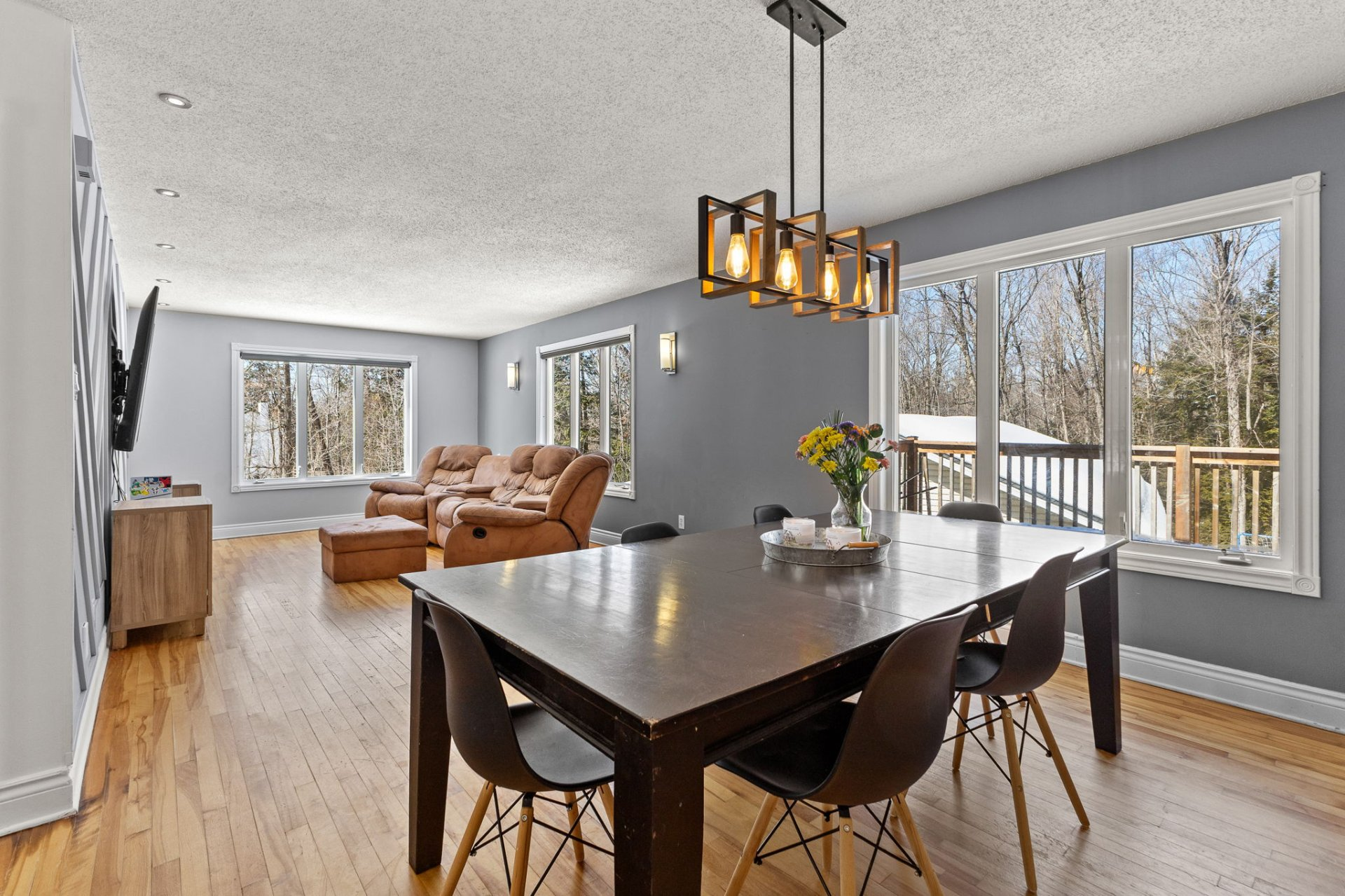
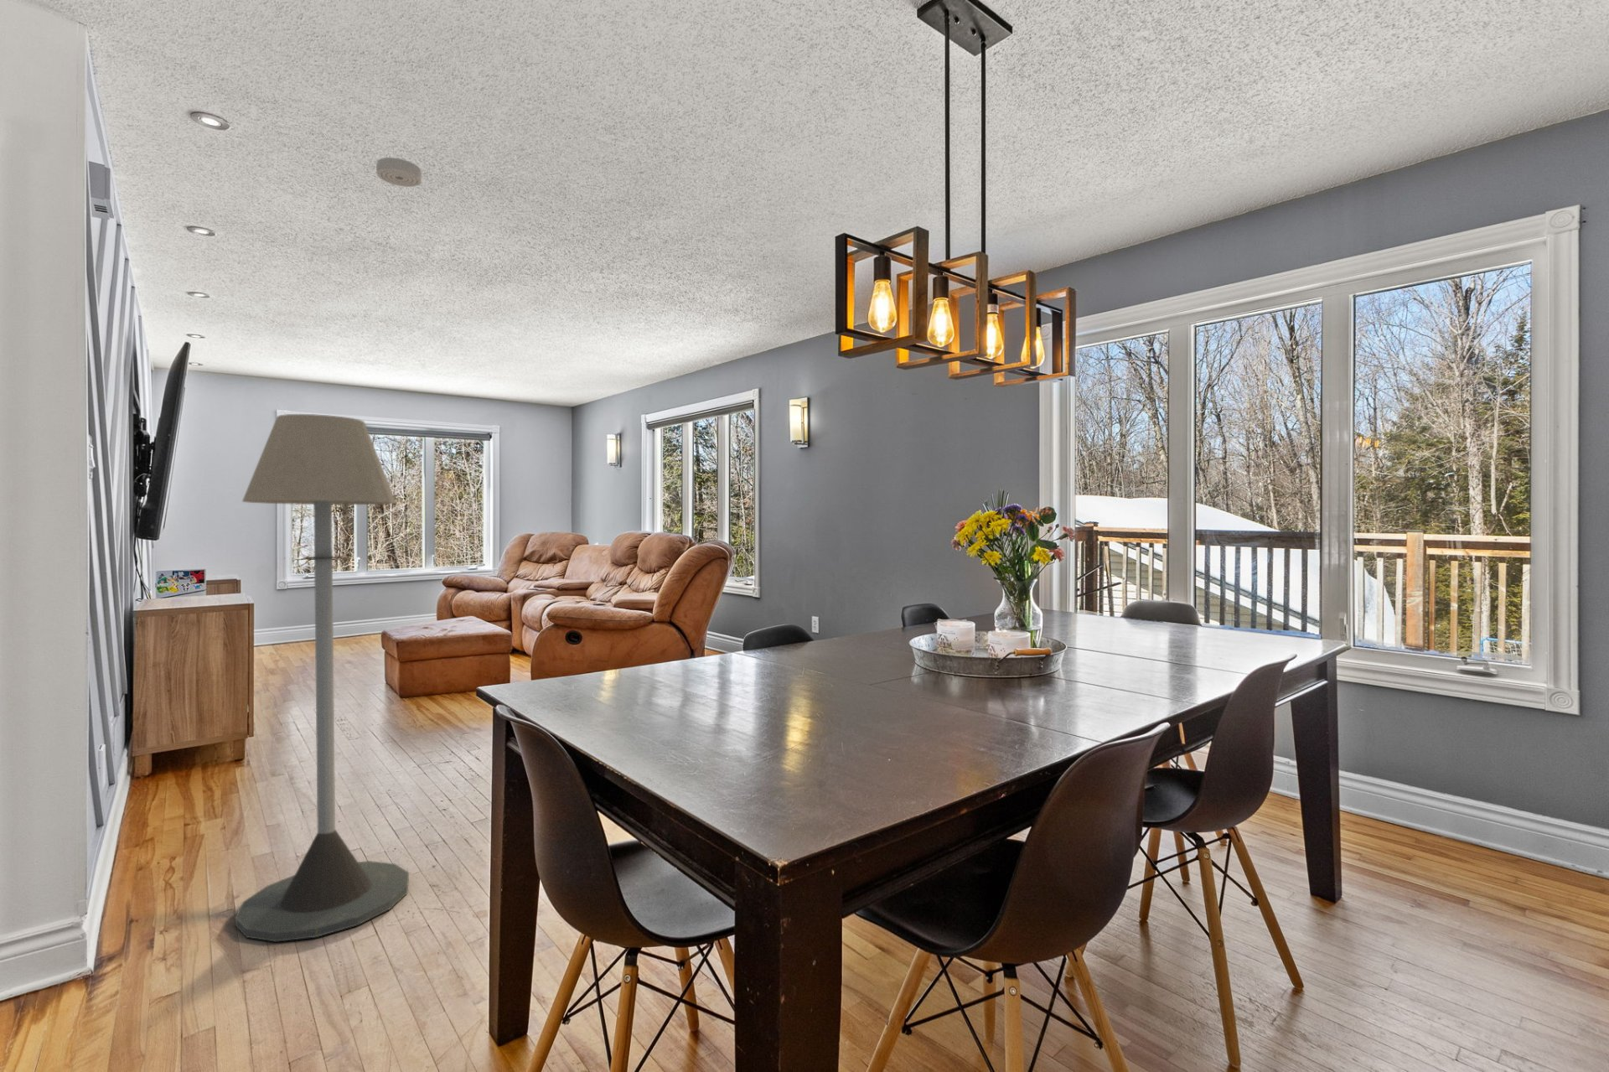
+ floor lamp (324, 662)
+ smoke detector (398, 172)
